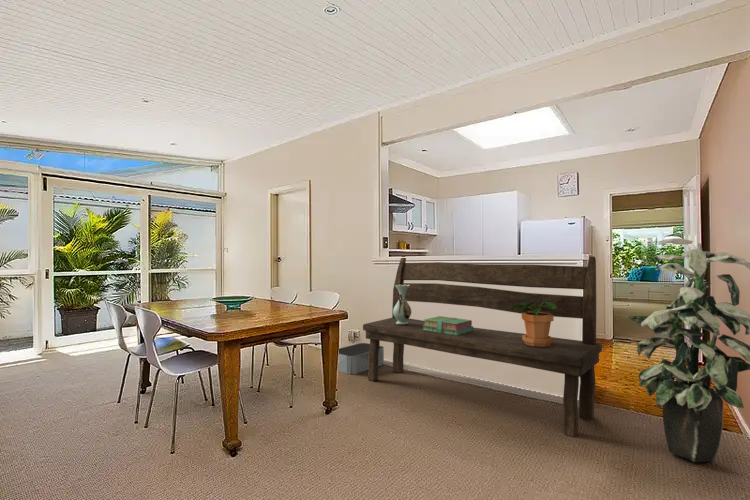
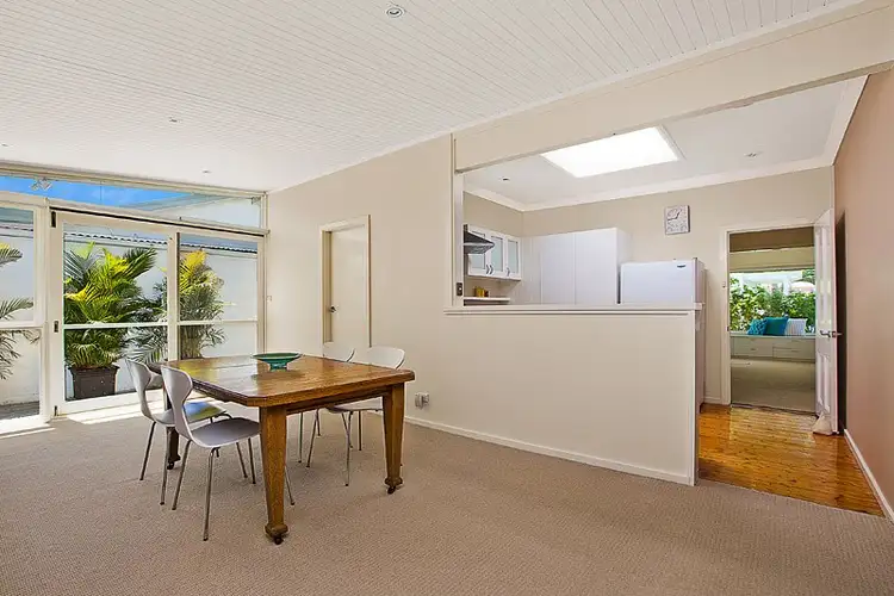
- decorative vase (402, 303)
- indoor plant (687, 345)
- potted plant (534, 320)
- bench (473, 327)
- storage bin (357, 357)
- stack of books (447, 324)
